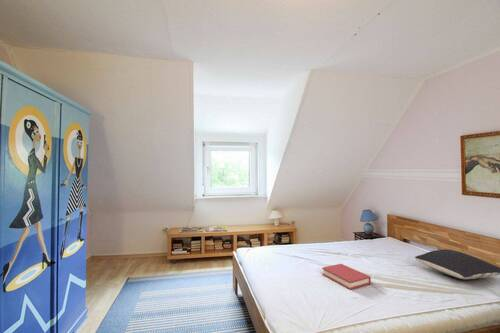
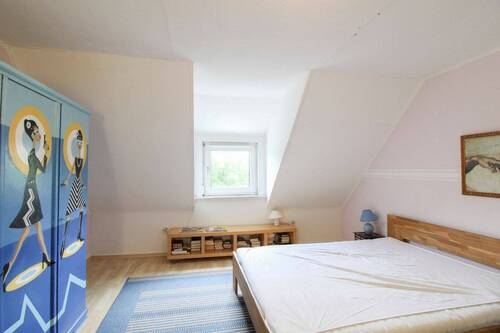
- hardback book (345, 275)
- pillow (458, 264)
